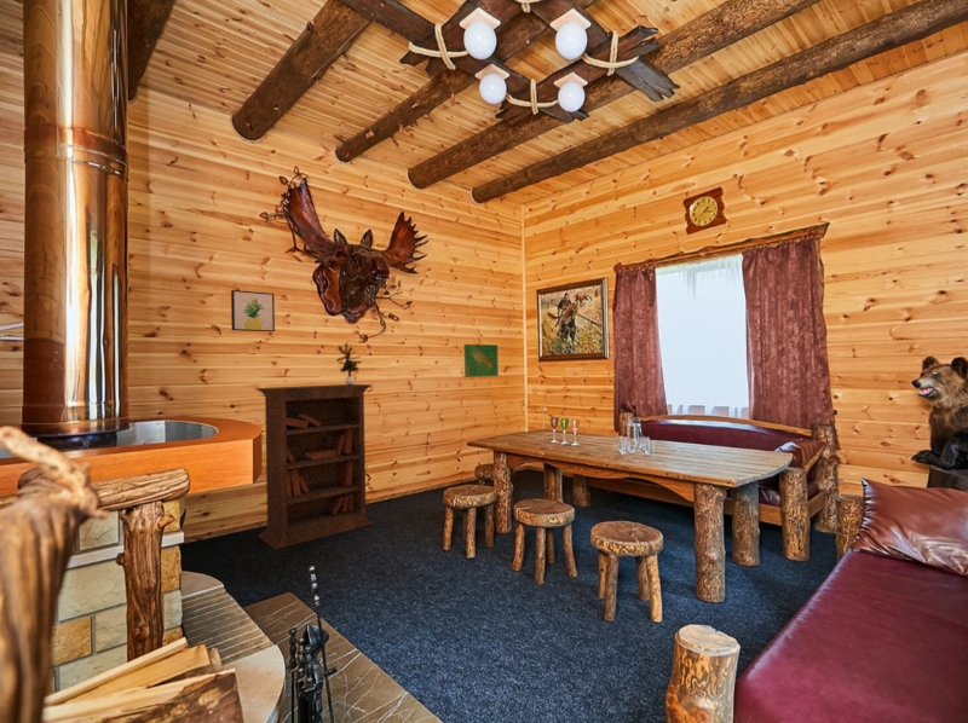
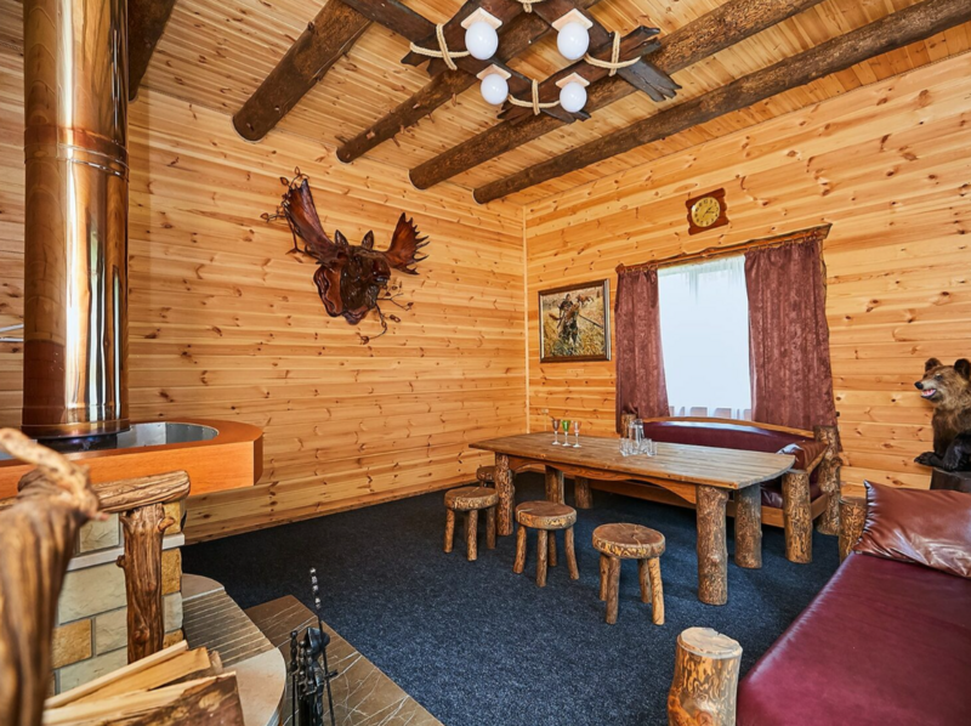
- topographic map (482, 360)
- wall art (253, 311)
- bookcase (316, 457)
- potted plant (346, 363)
